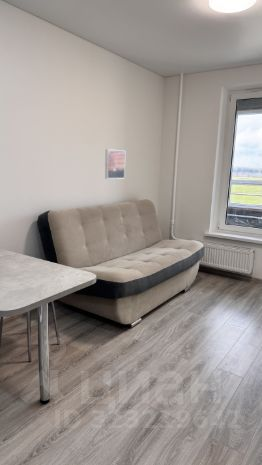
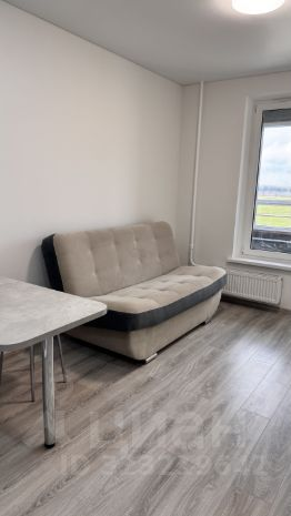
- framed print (115, 164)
